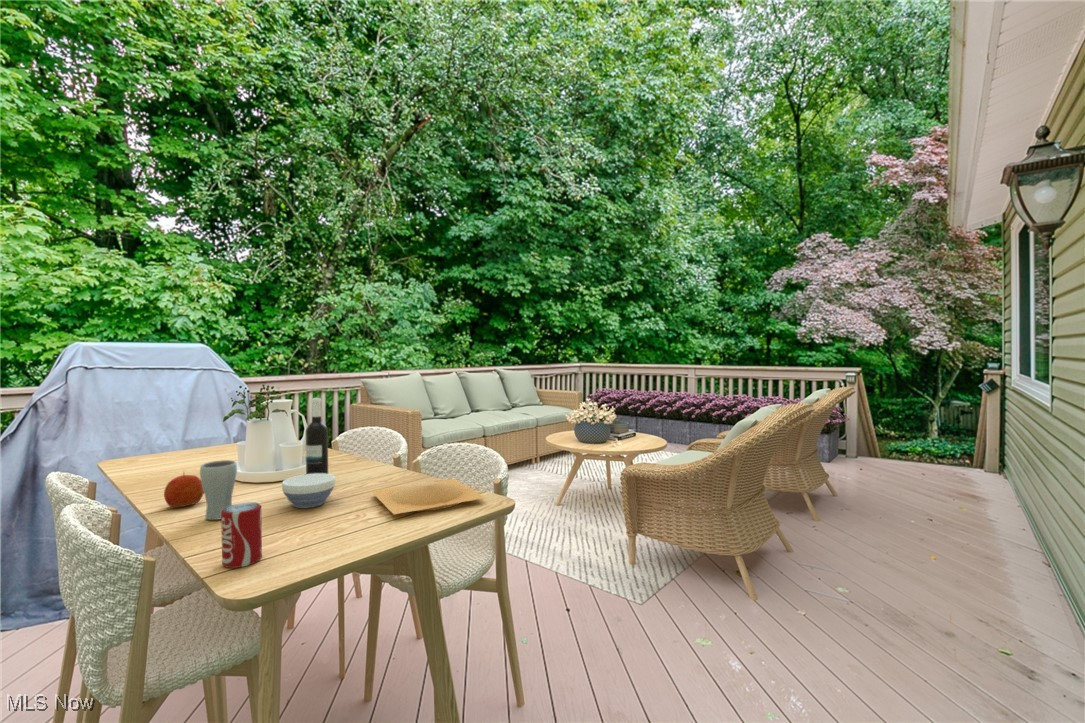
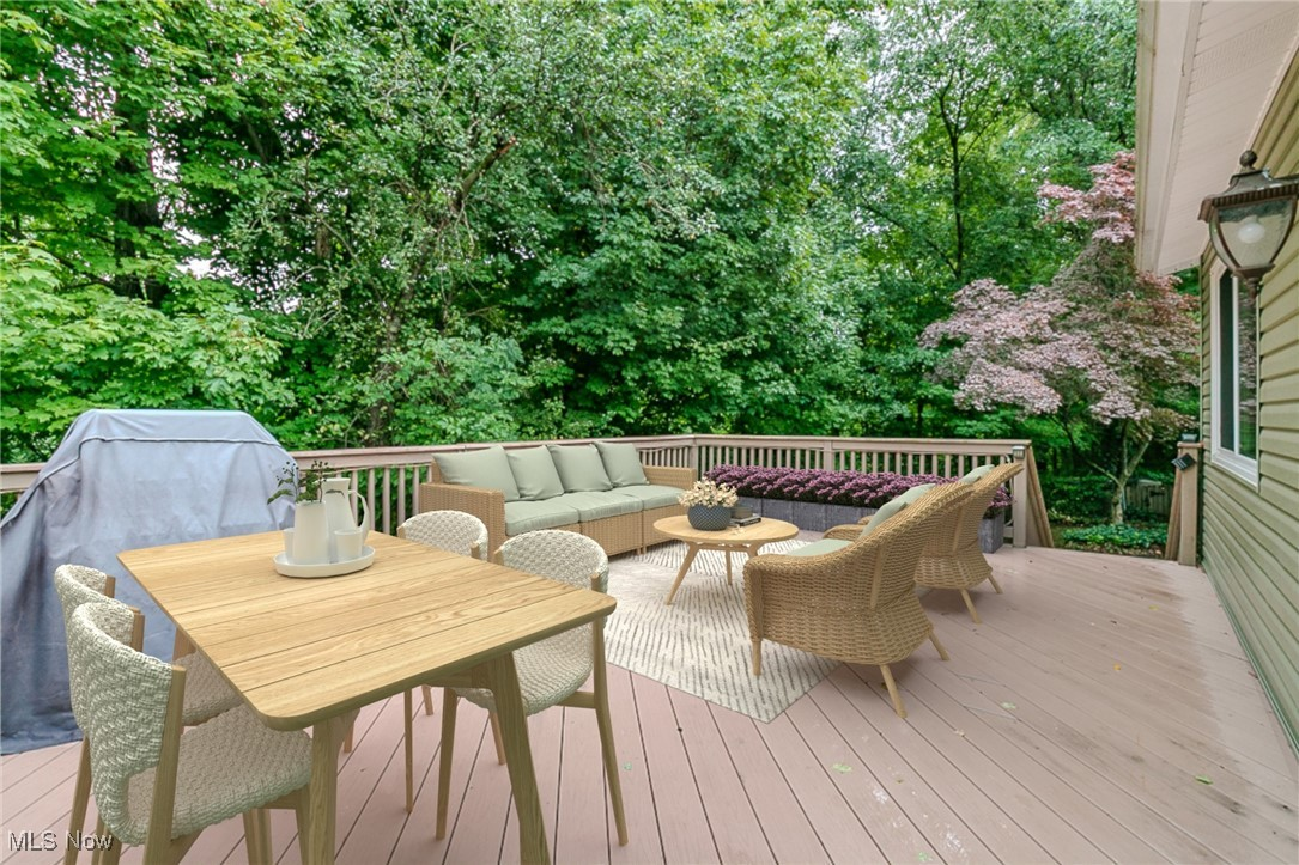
- bowl (309, 491)
- wine bottle (316, 441)
- drinking glass (219, 490)
- plate (427, 492)
- beverage can (242, 534)
- apple (184, 488)
